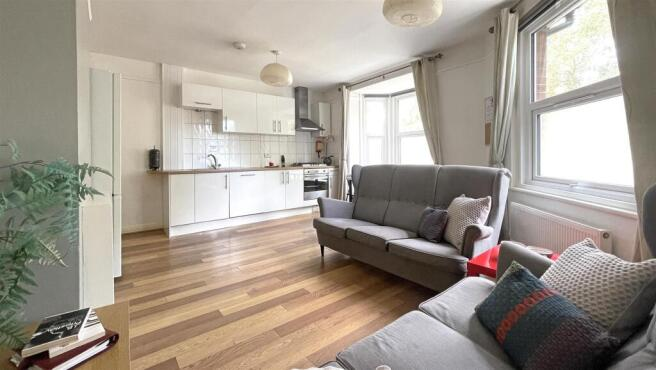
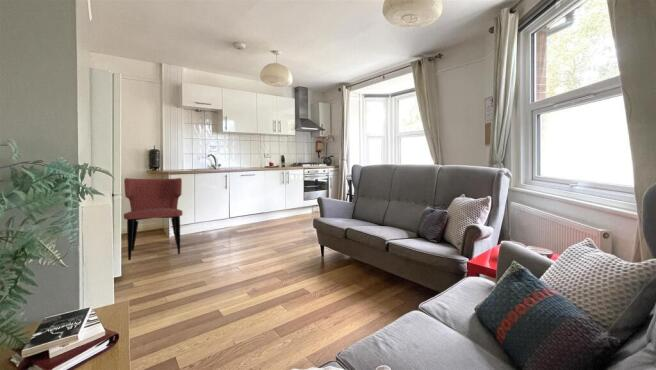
+ dining chair (154, 215)
